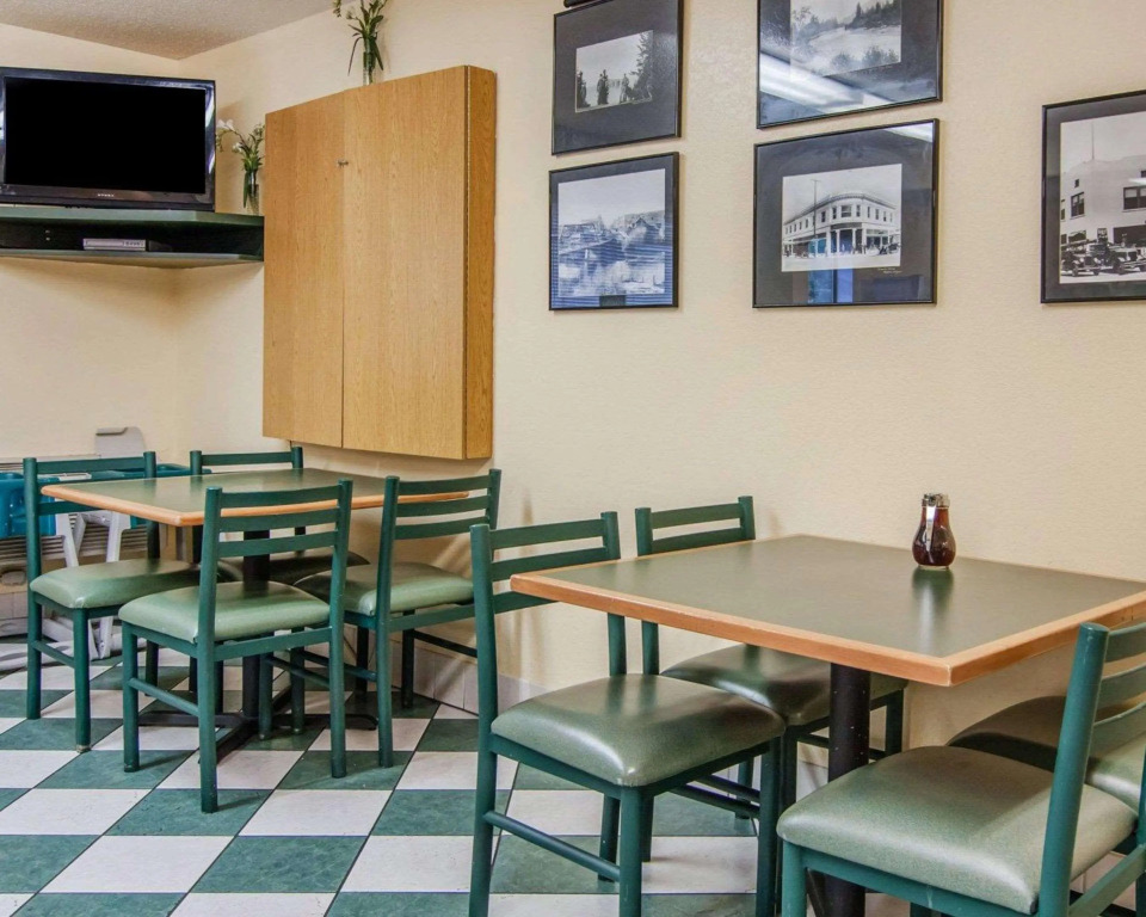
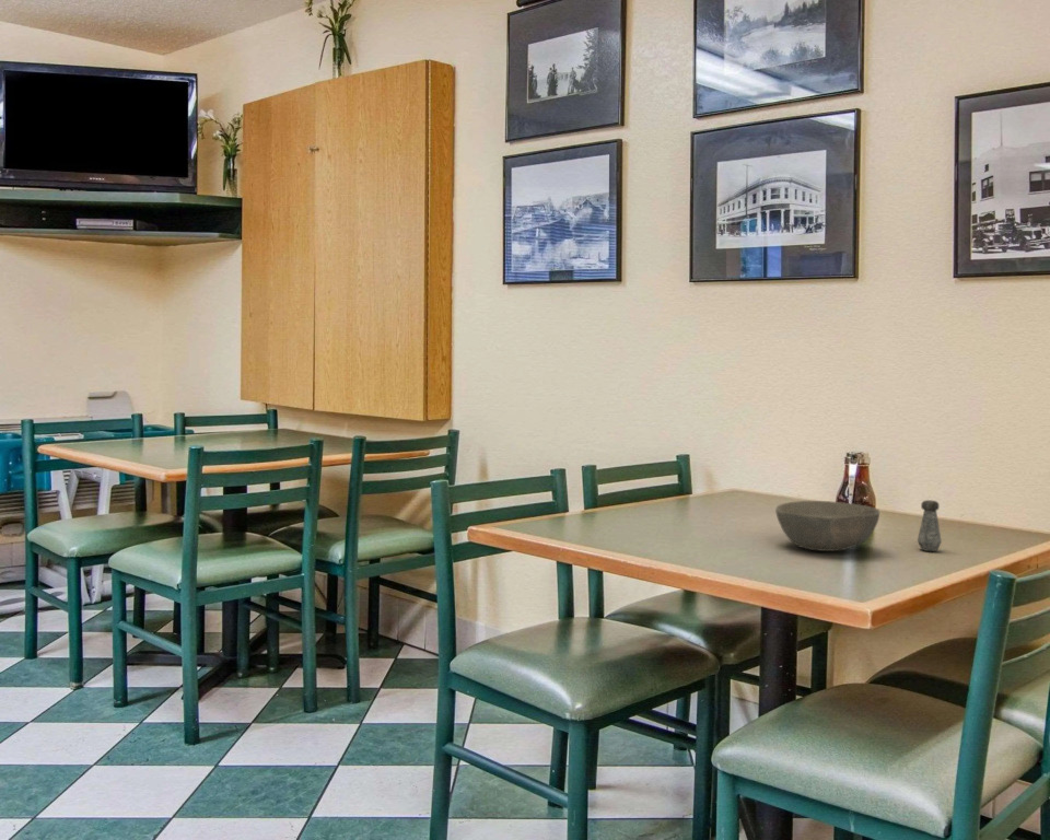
+ bowl (826, 527)
+ salt shaker (930, 525)
